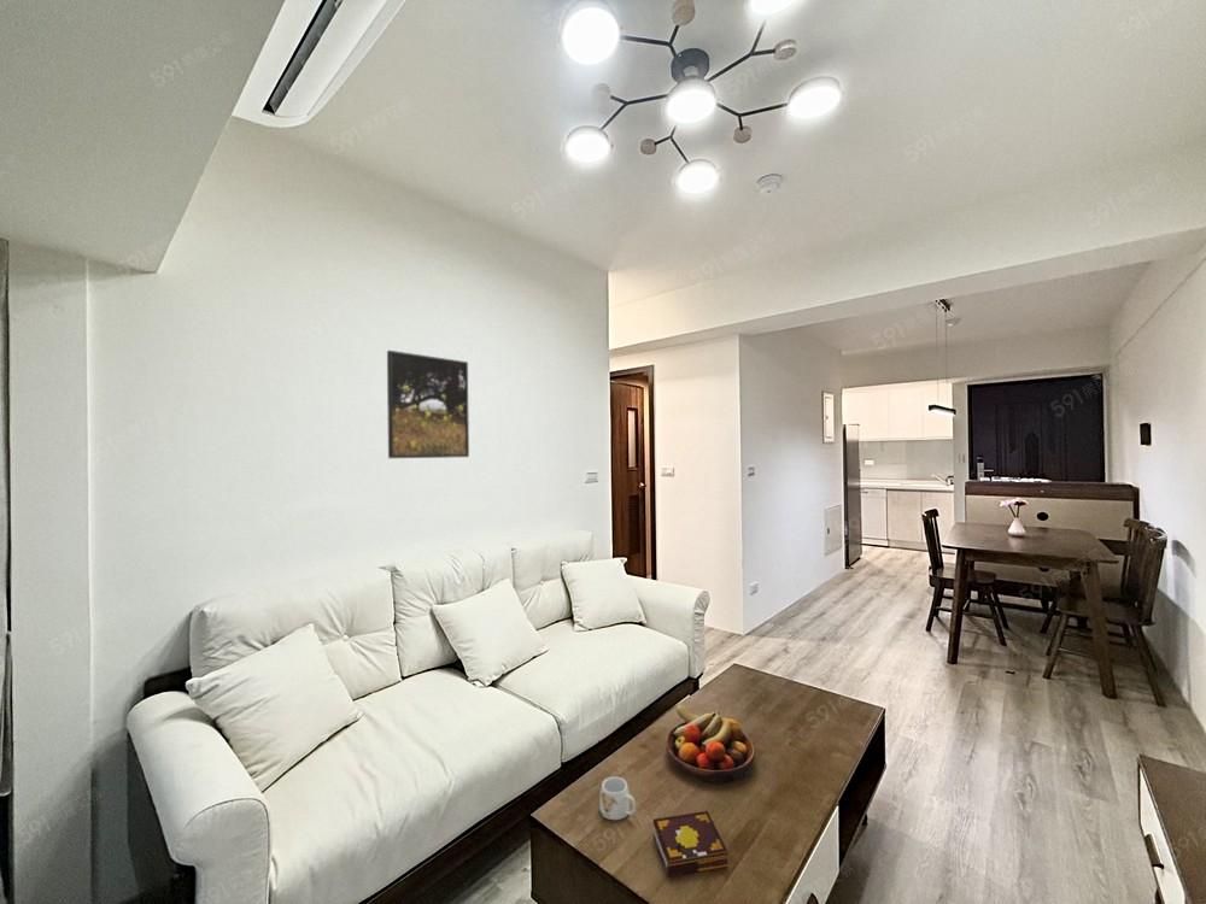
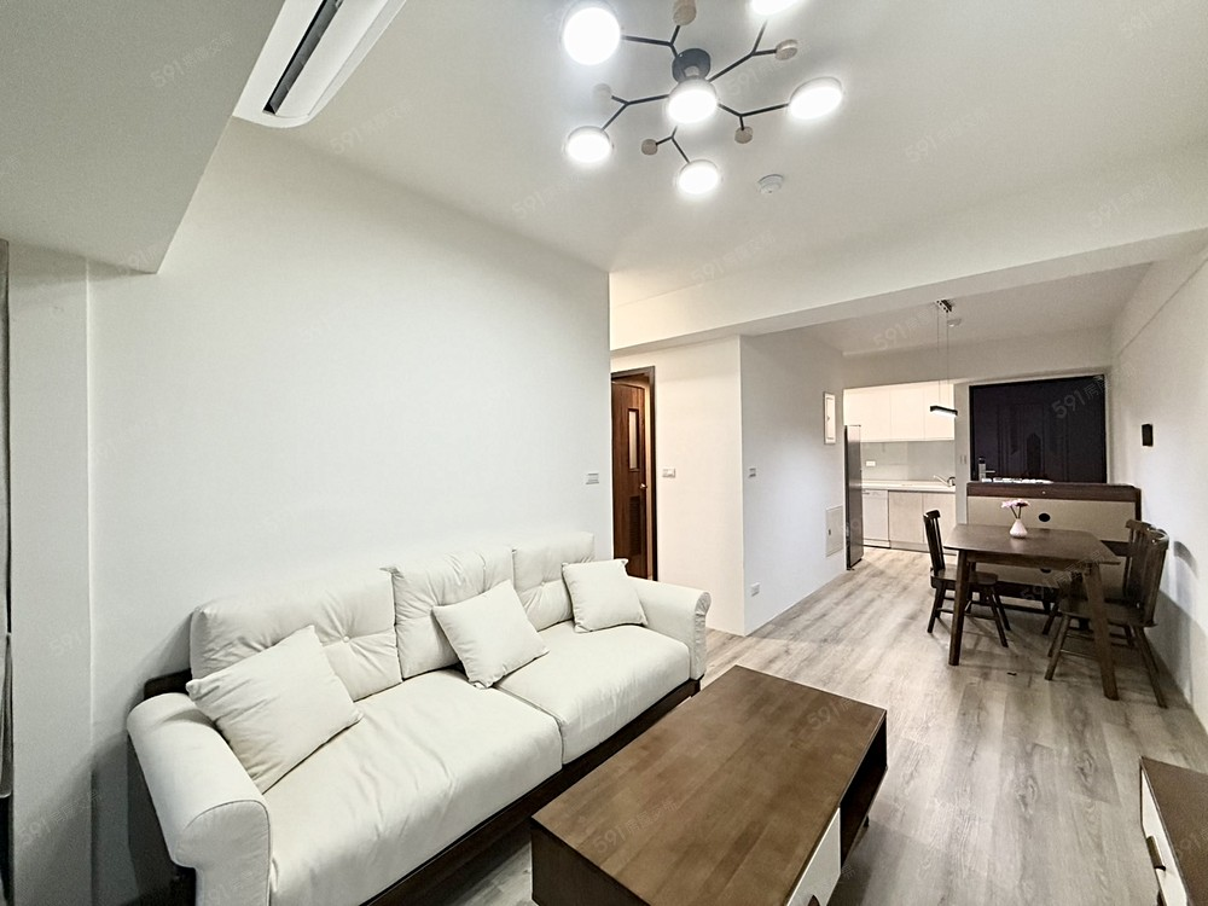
- fruit bowl (708, 739)
- mug (619, 799)
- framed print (431, 406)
- book (689, 841)
